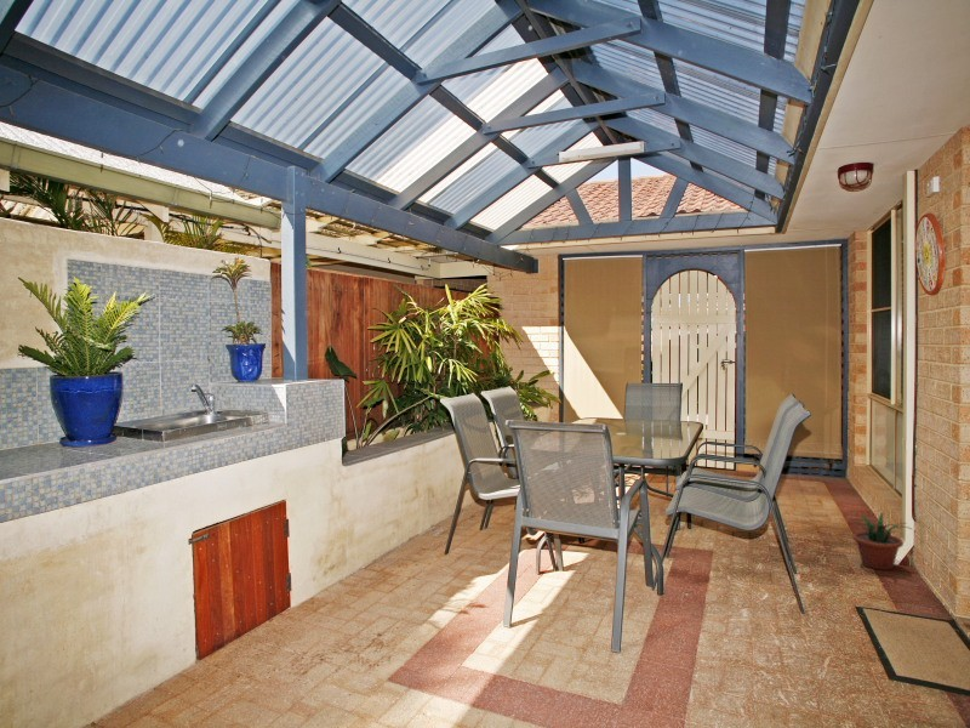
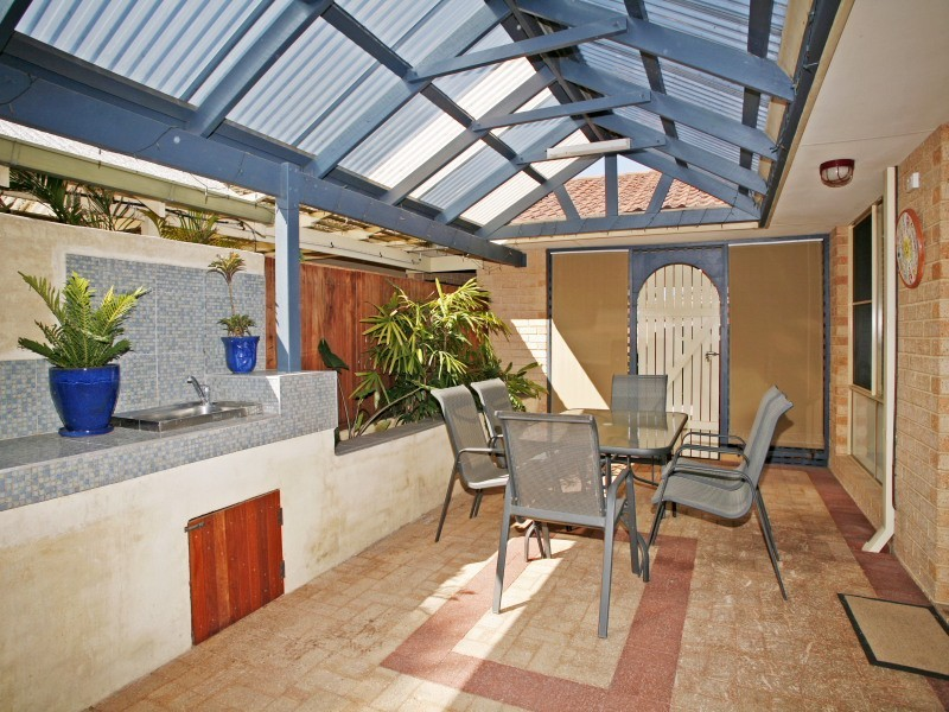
- potted plant (881, 541)
